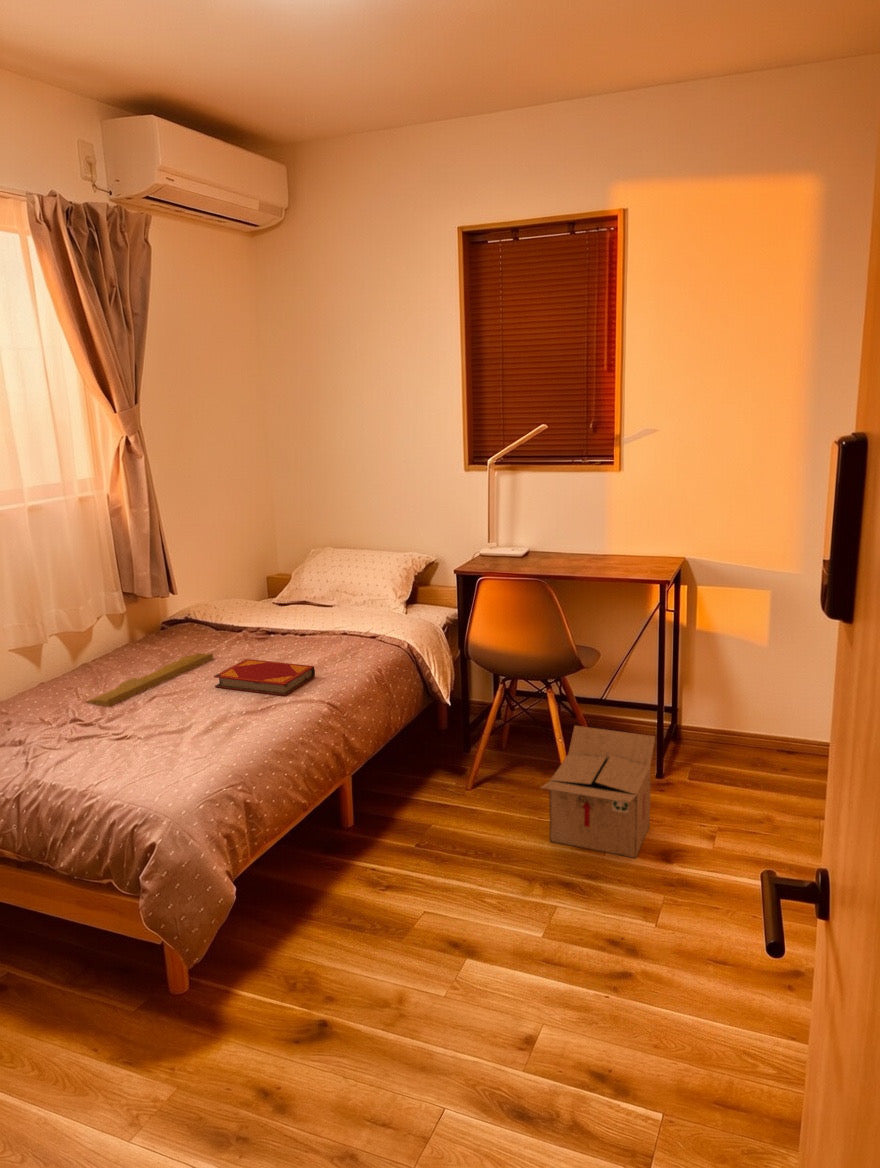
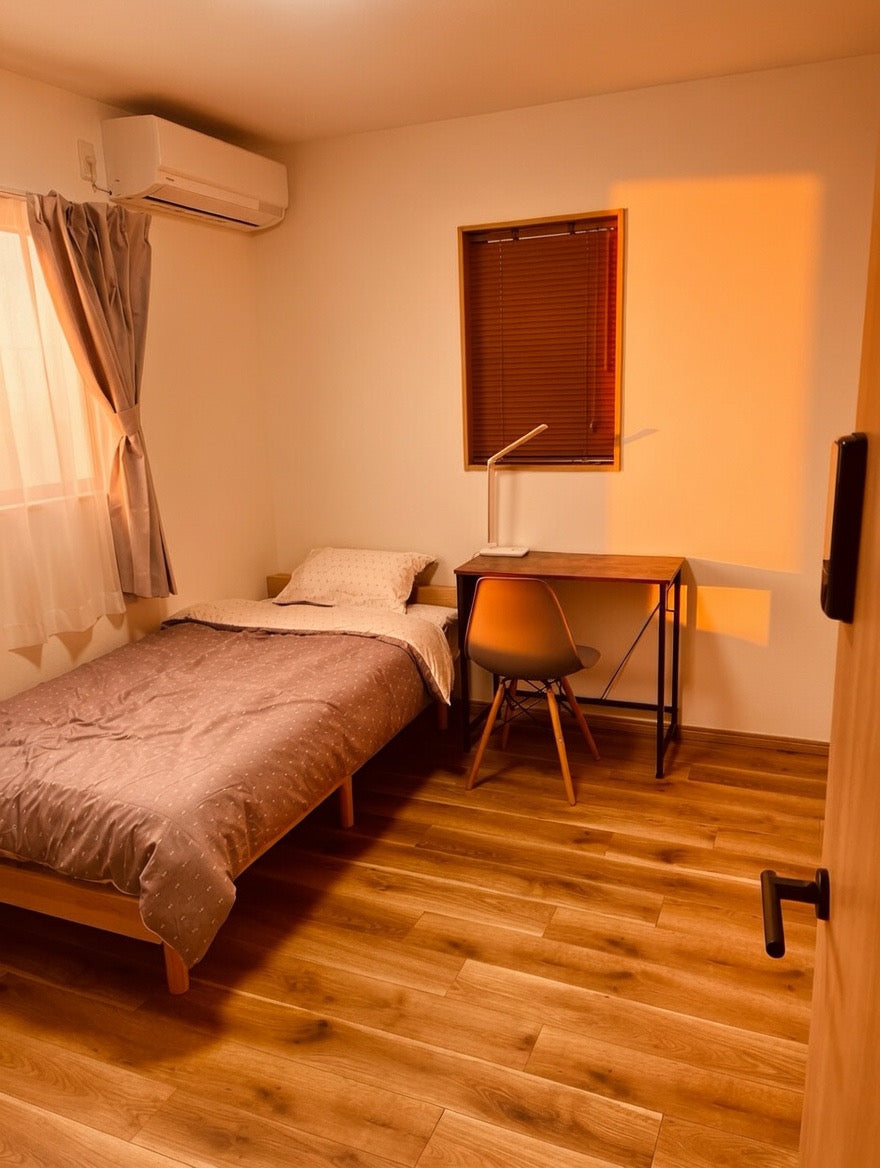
- cushion (152, 675)
- cardboard box (599, 795)
- hardback book (265, 676)
